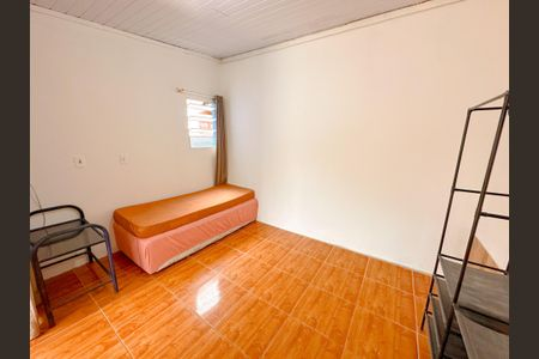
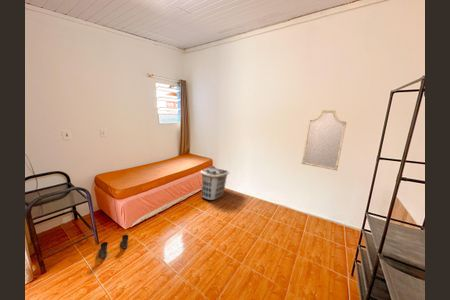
+ home mirror (323, 139)
+ clothes hamper (214, 181)
+ boots (107, 244)
